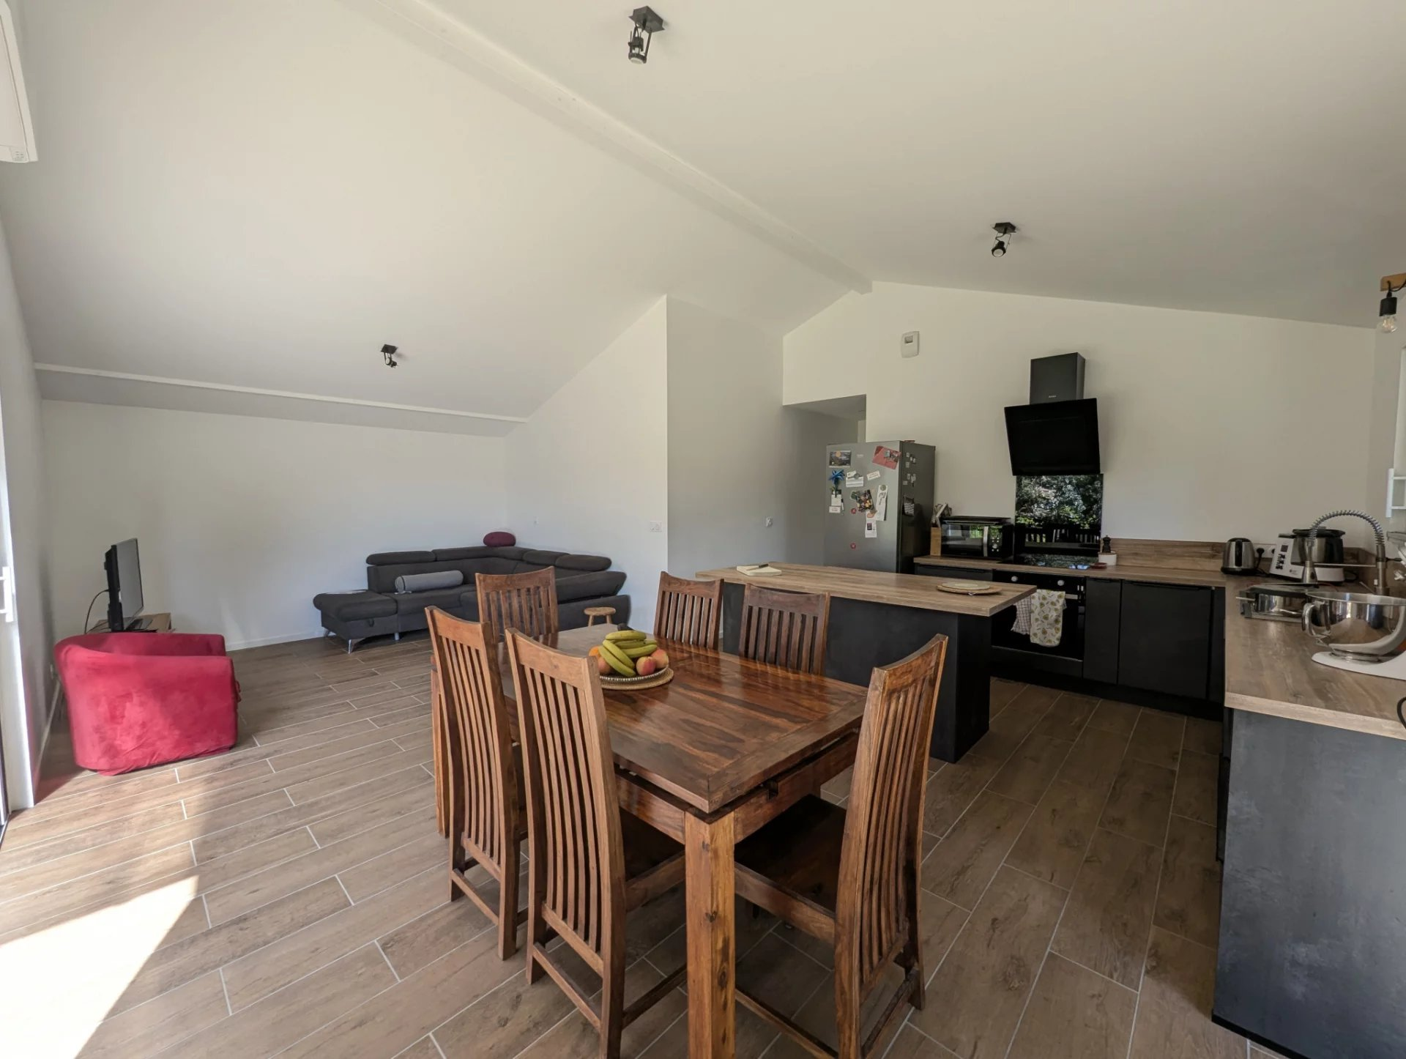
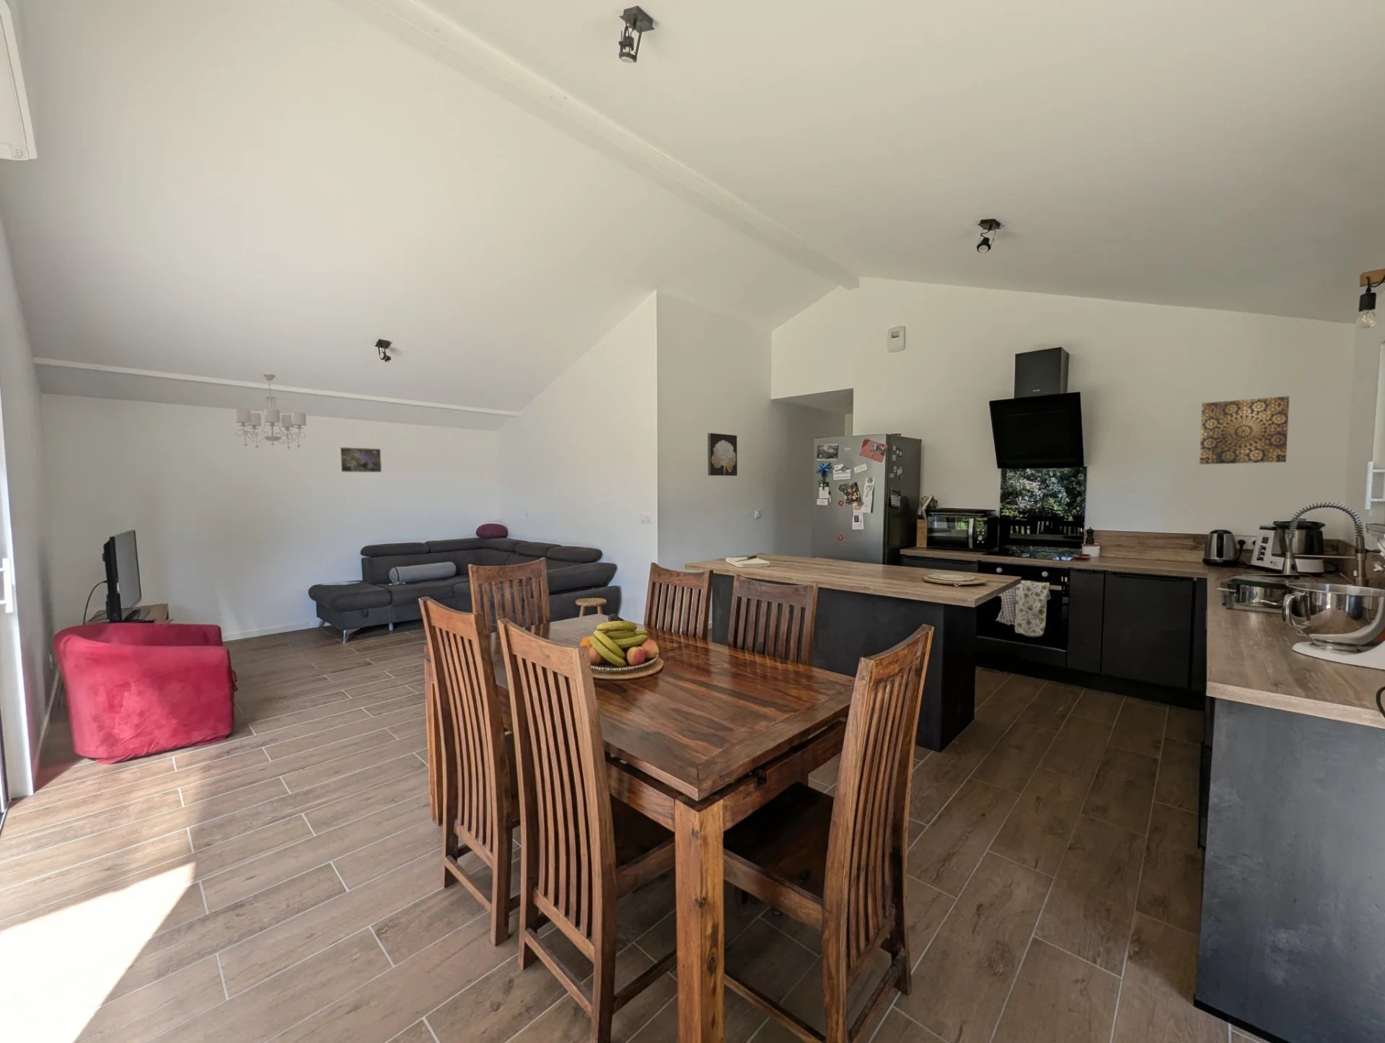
+ chandelier (271, 411)
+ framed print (360, 459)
+ wall art (722, 455)
+ wall art (1243, 432)
